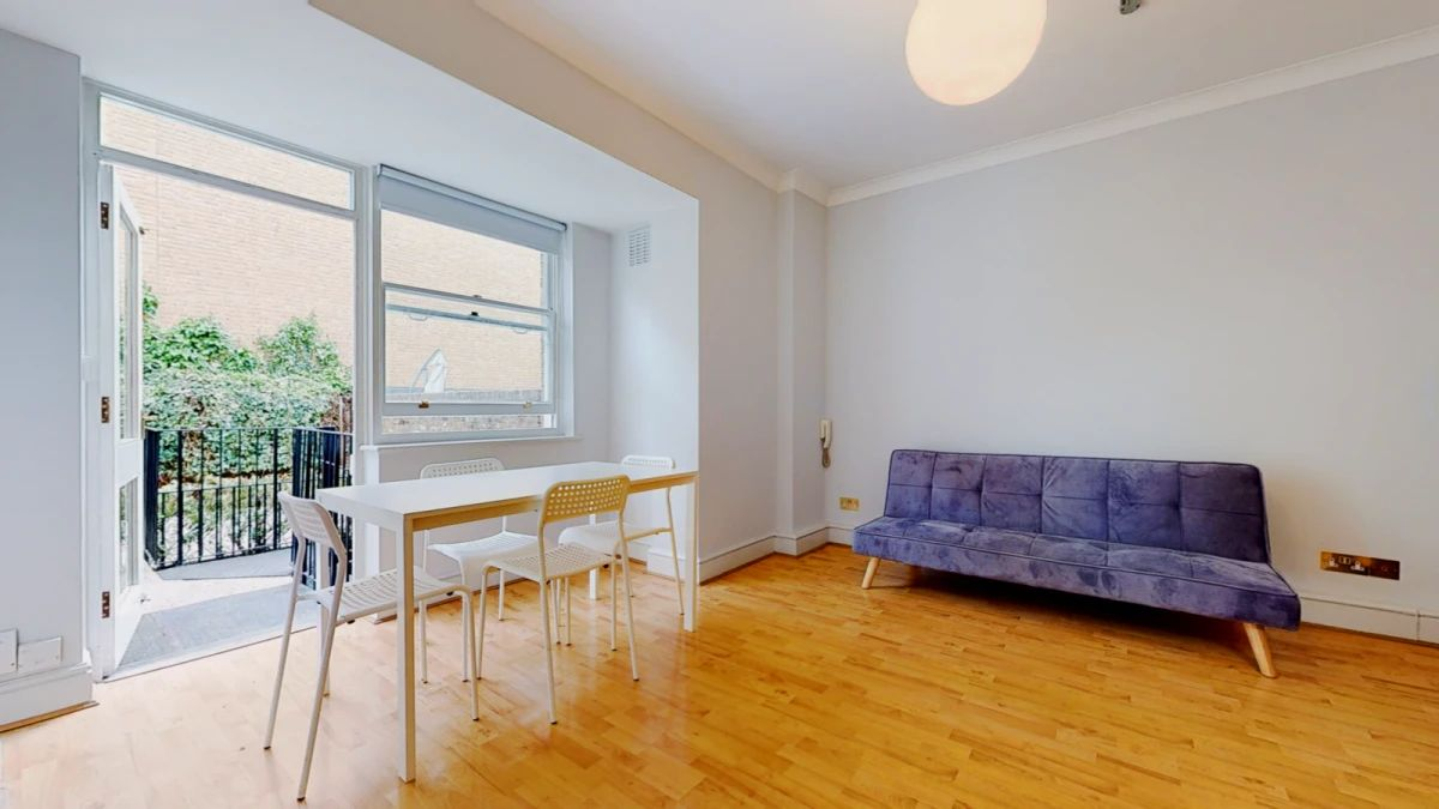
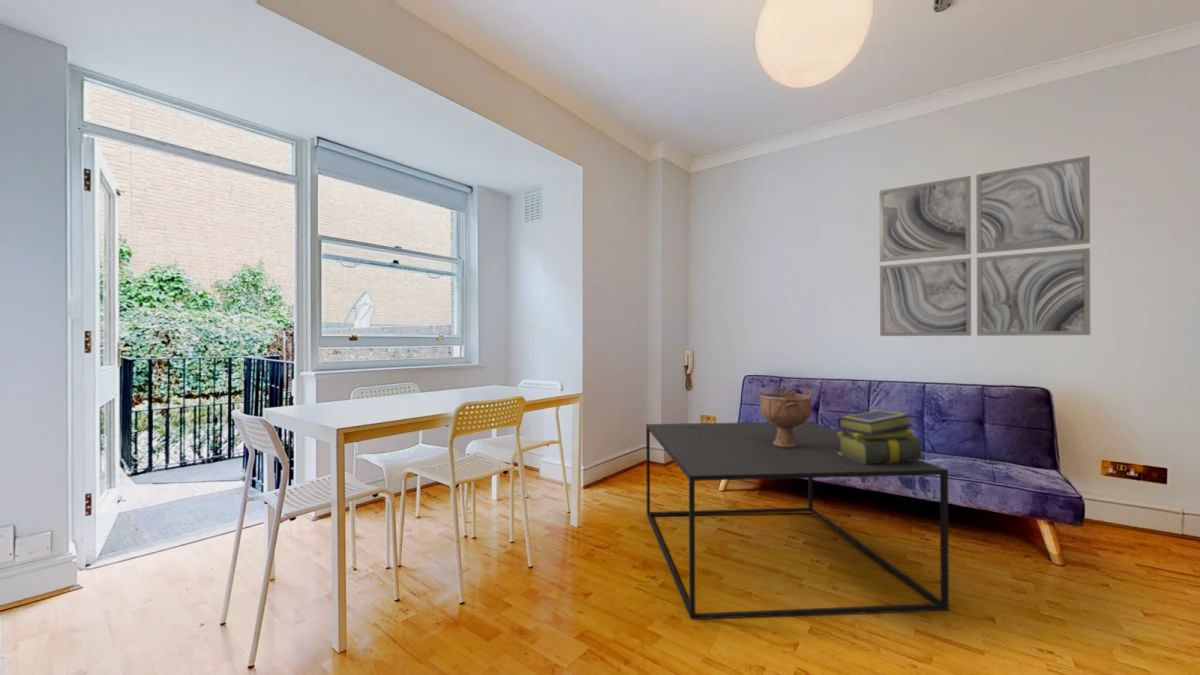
+ decorative bowl (785, 416)
+ coffee table (765, 509)
+ stack of books (876, 435)
+ wall art (970, 253)
